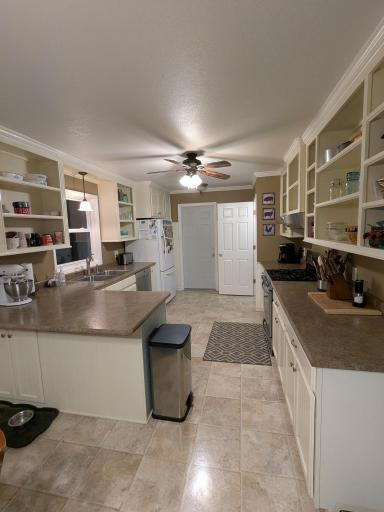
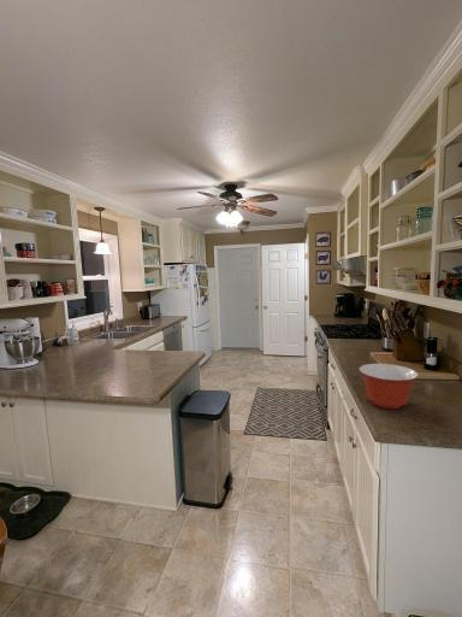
+ mixing bowl (386, 387)
